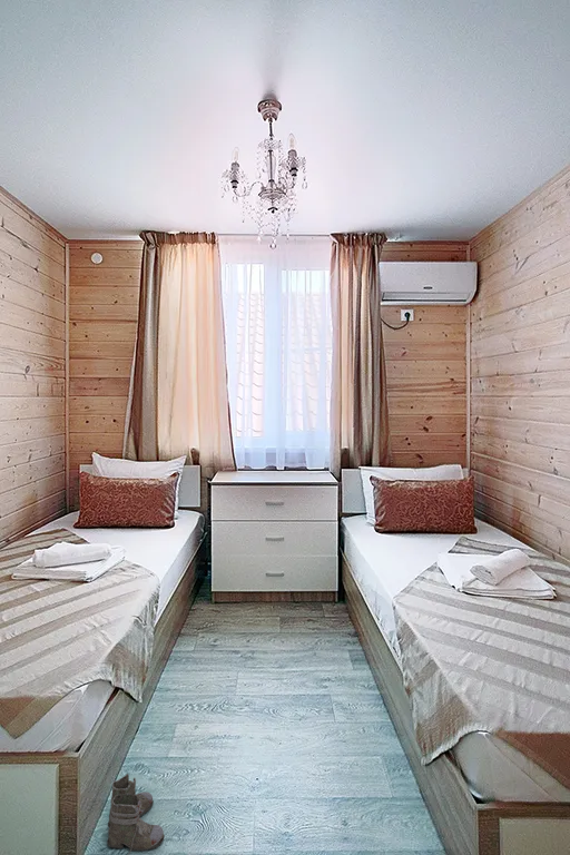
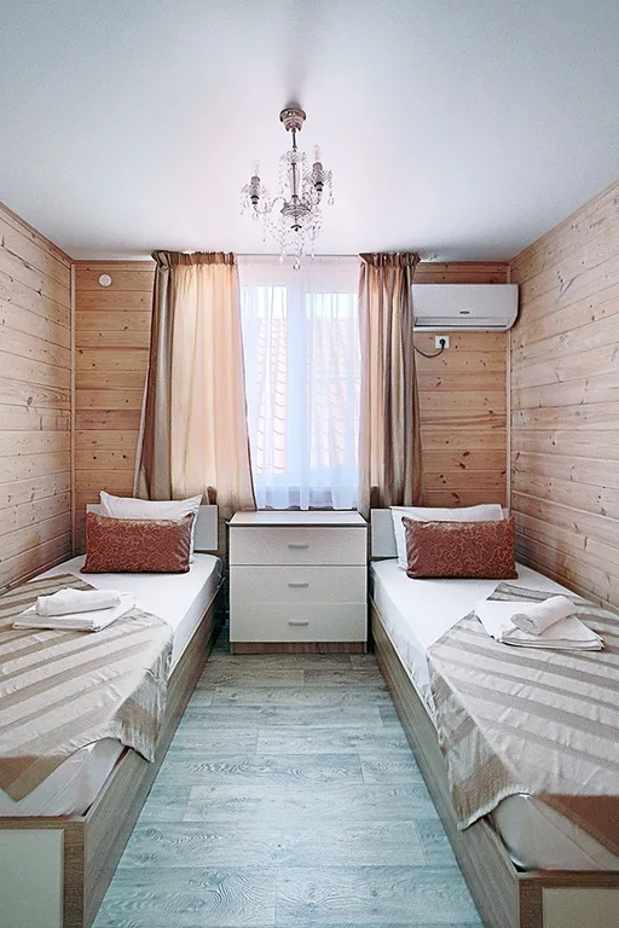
- boots (135, 808)
